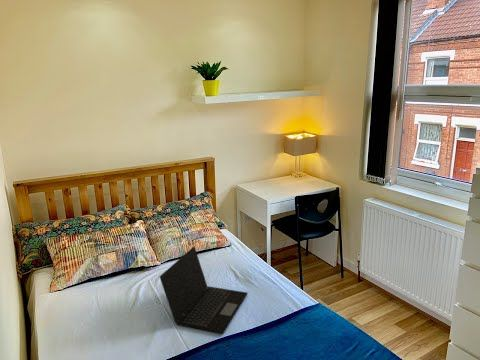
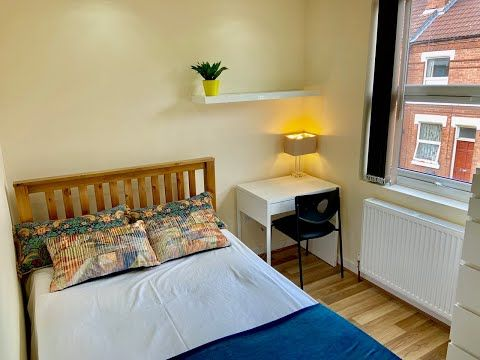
- laptop (206, 286)
